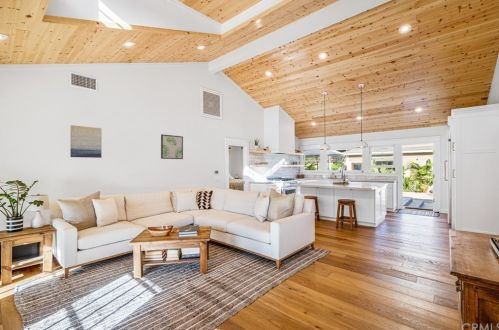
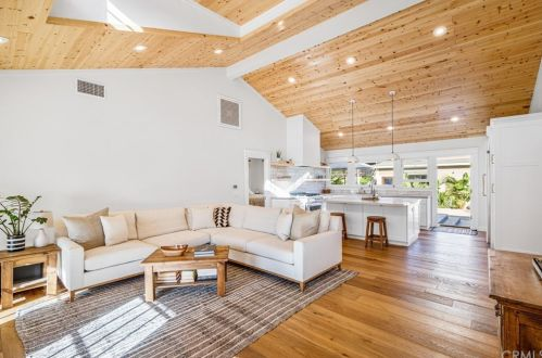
- wall art (172, 147)
- wall art (86, 142)
